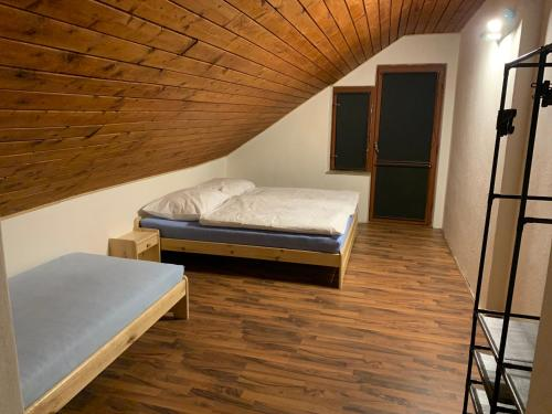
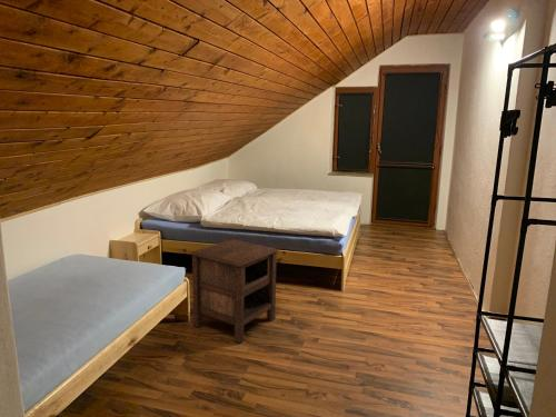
+ nightstand (235, 287)
